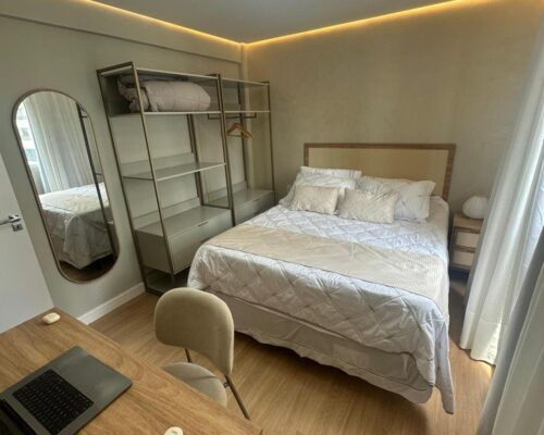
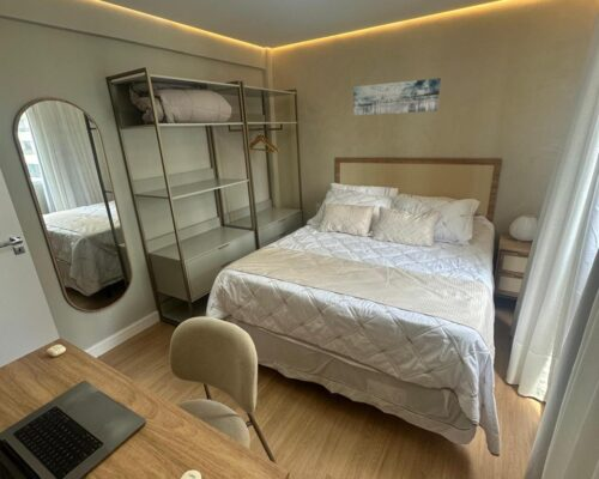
+ wall art (393, 98)
